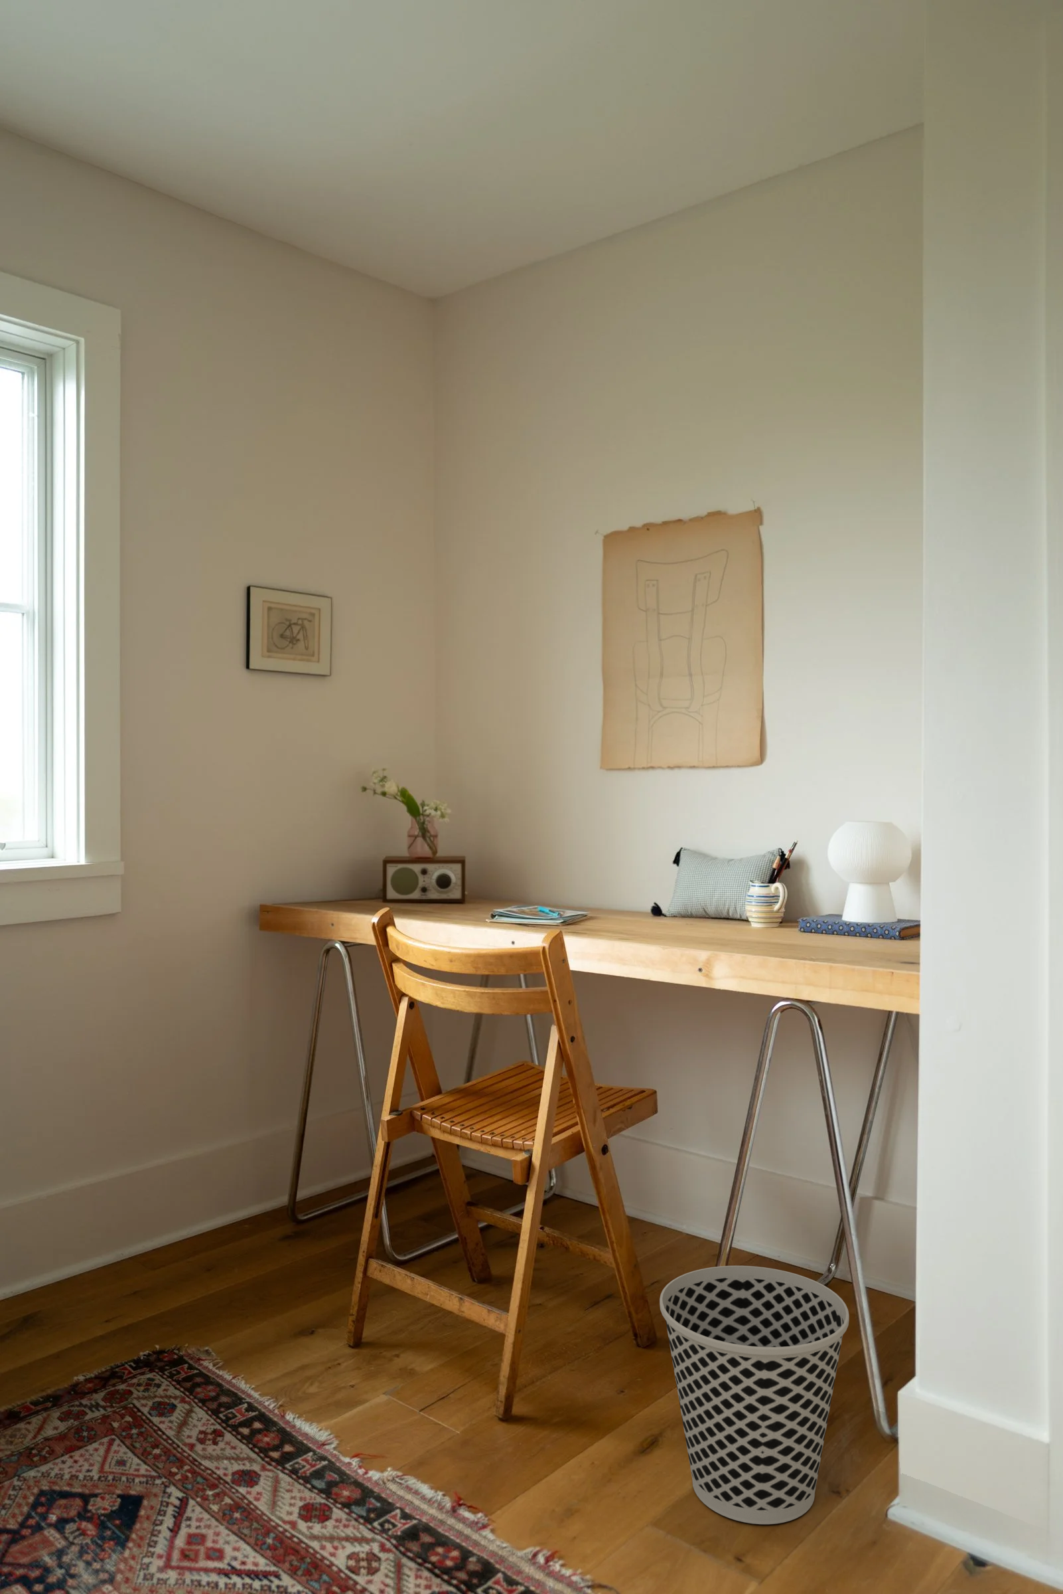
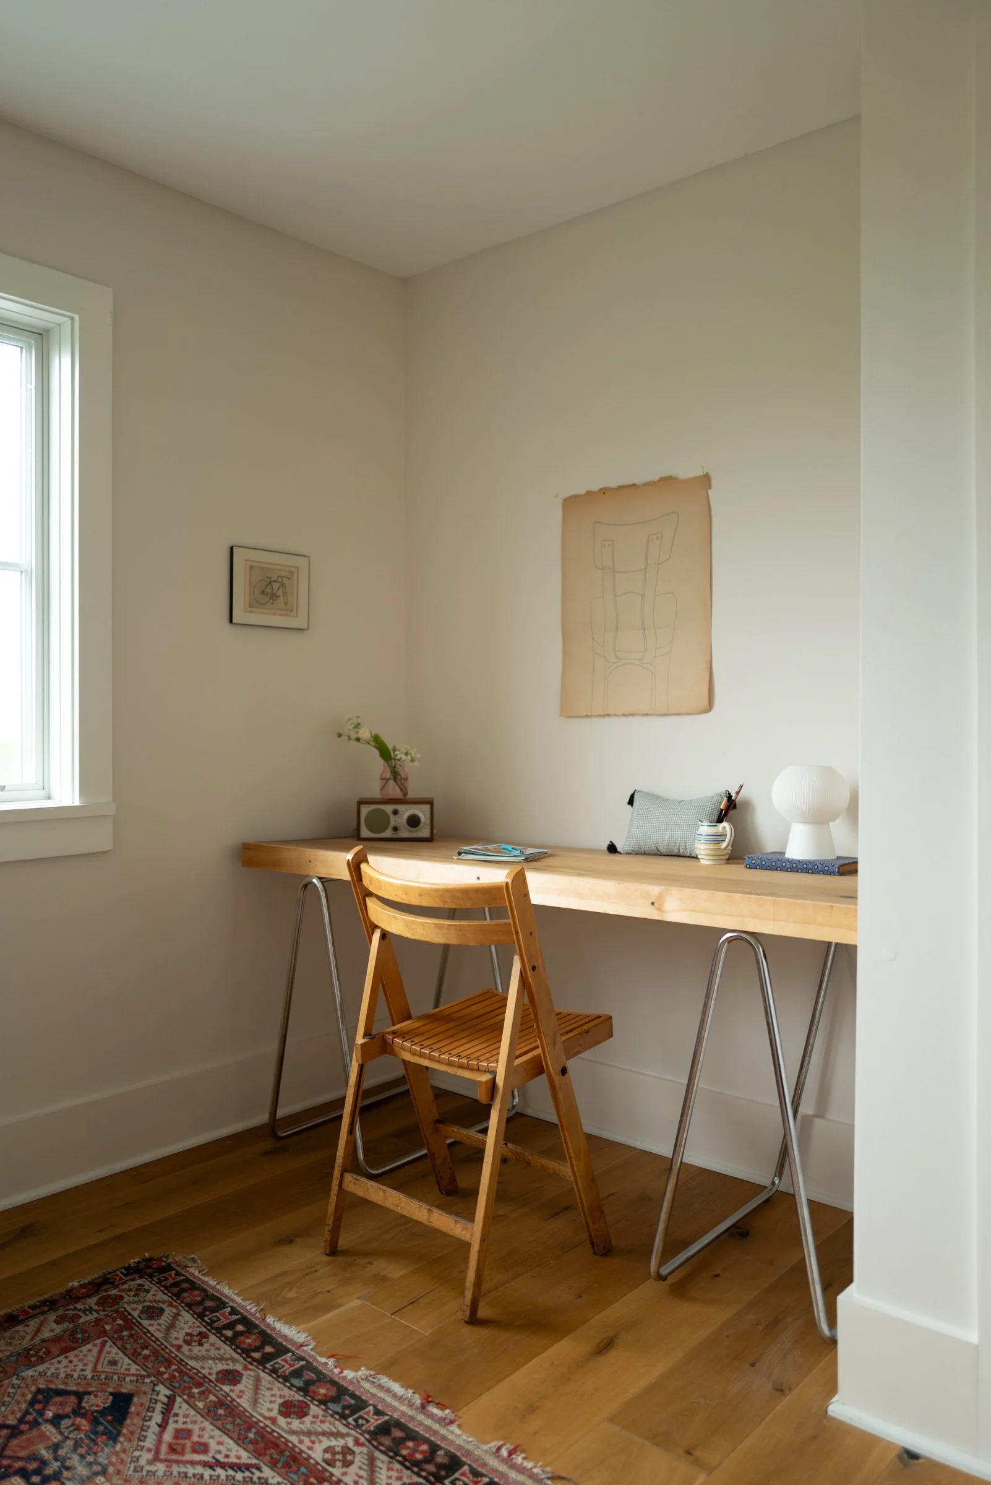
- wastebasket (752, 1395)
